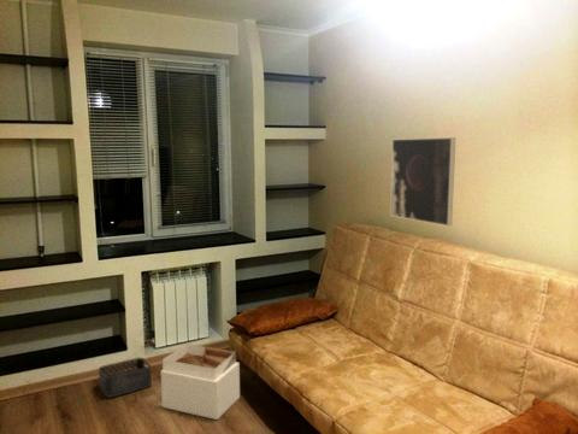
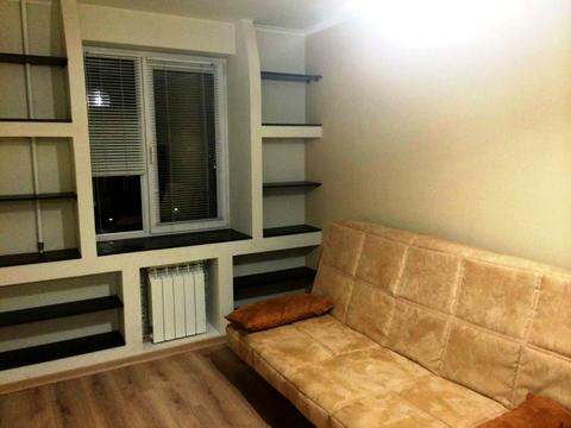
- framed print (420, 180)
- storage bin (125, 376)
- stool (201, 379)
